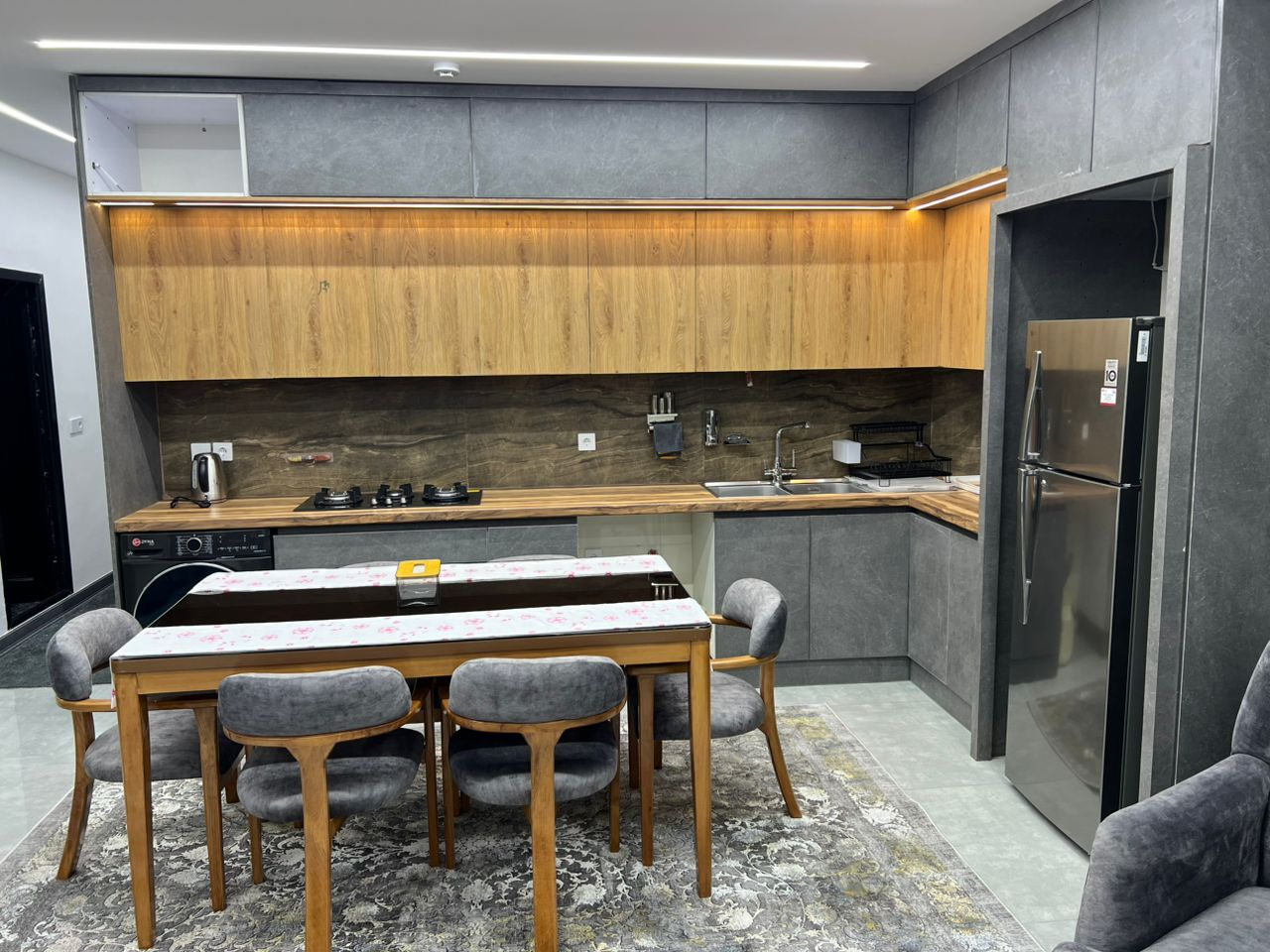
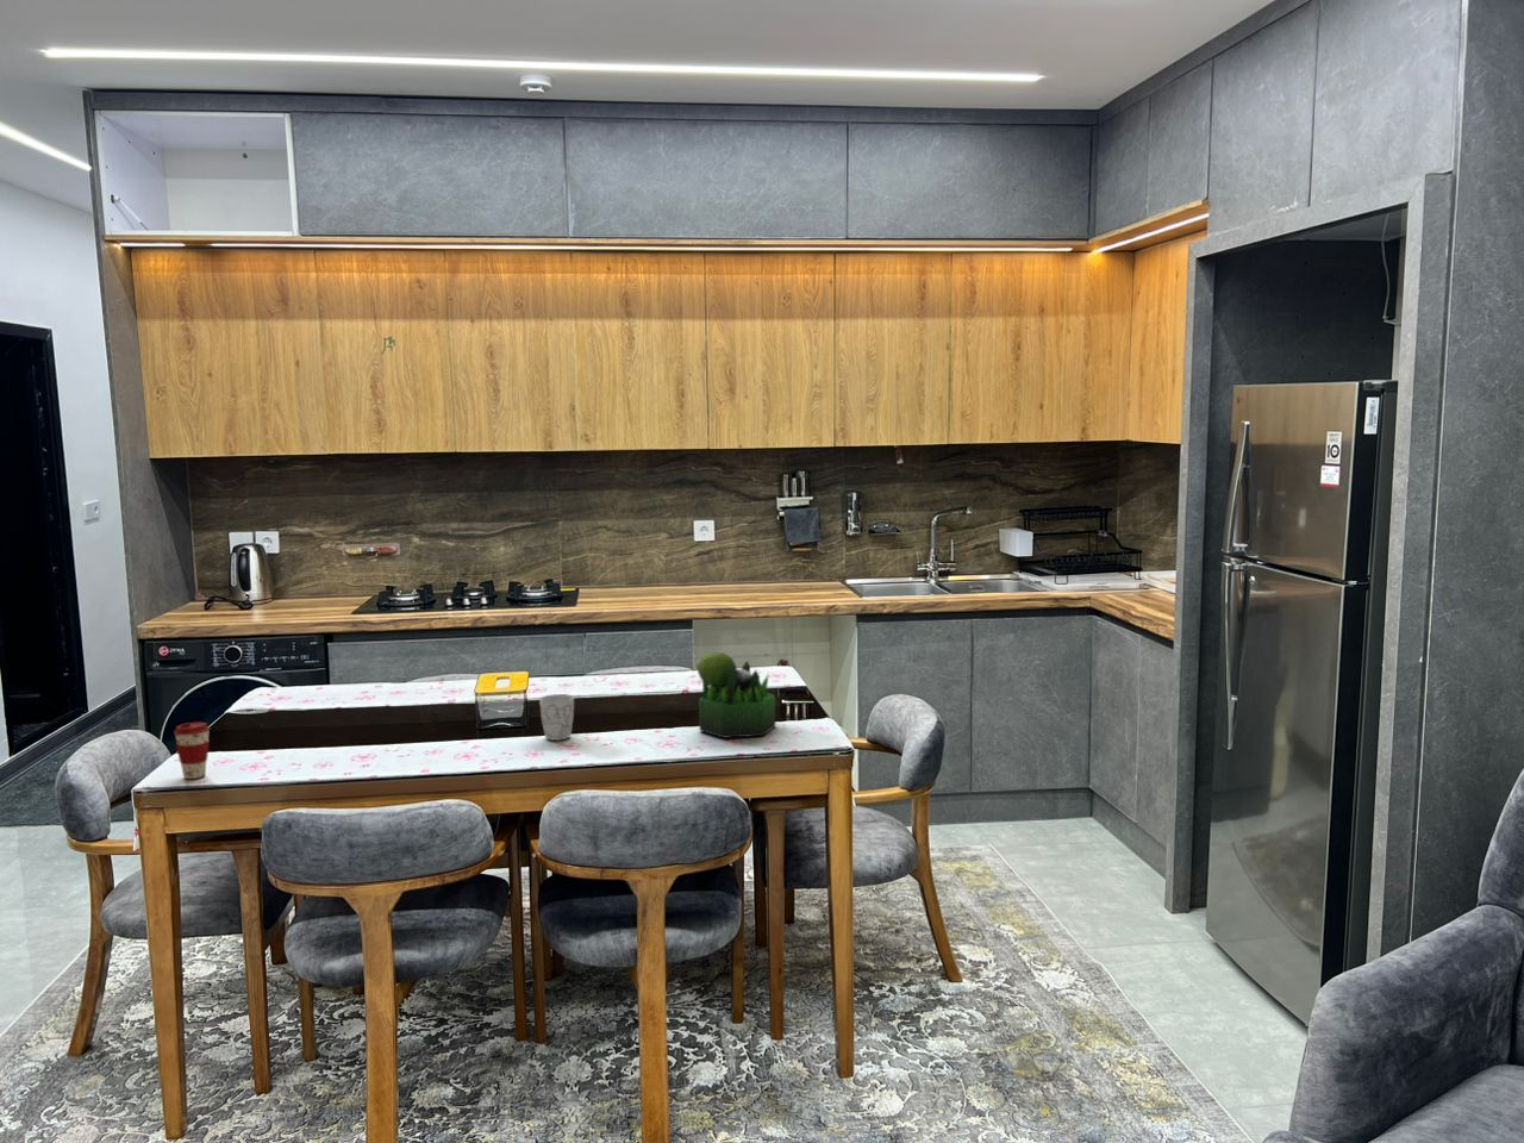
+ coffee cup (193, 750)
+ mug (558, 716)
+ plant (736, 689)
